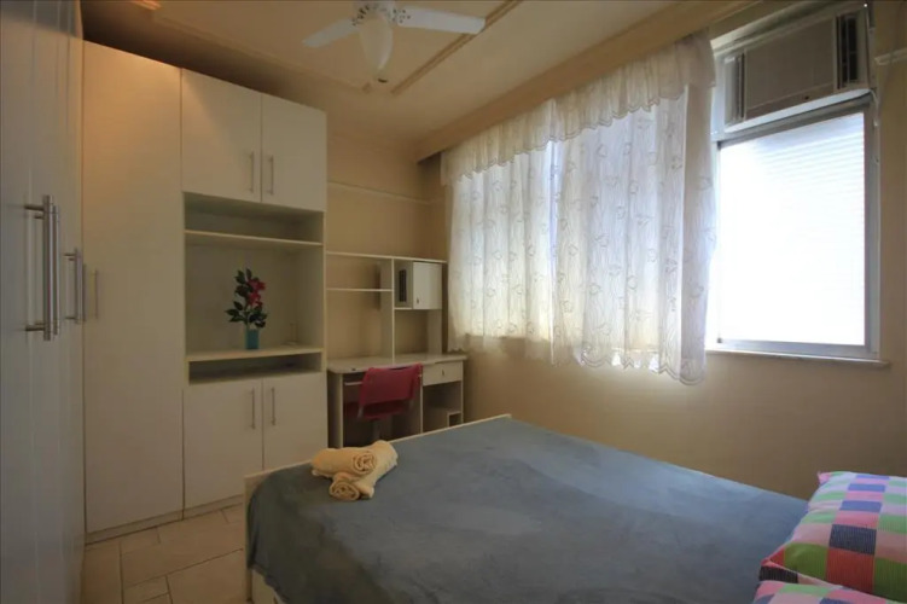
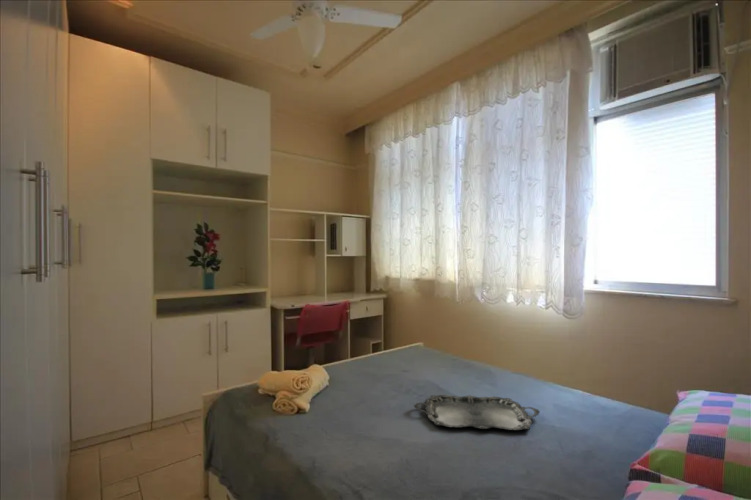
+ serving tray (475, 410)
